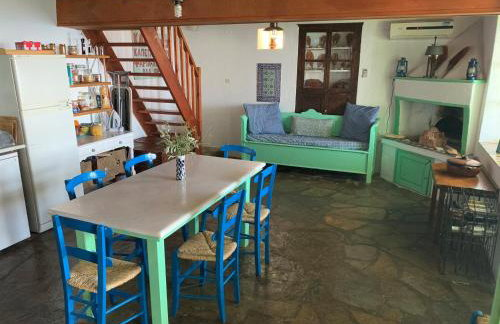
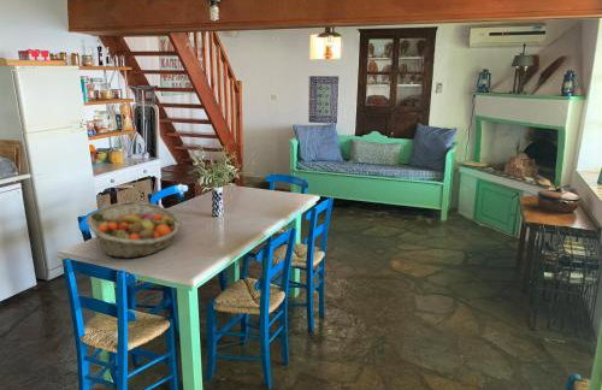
+ fruit basket (136, 228)
